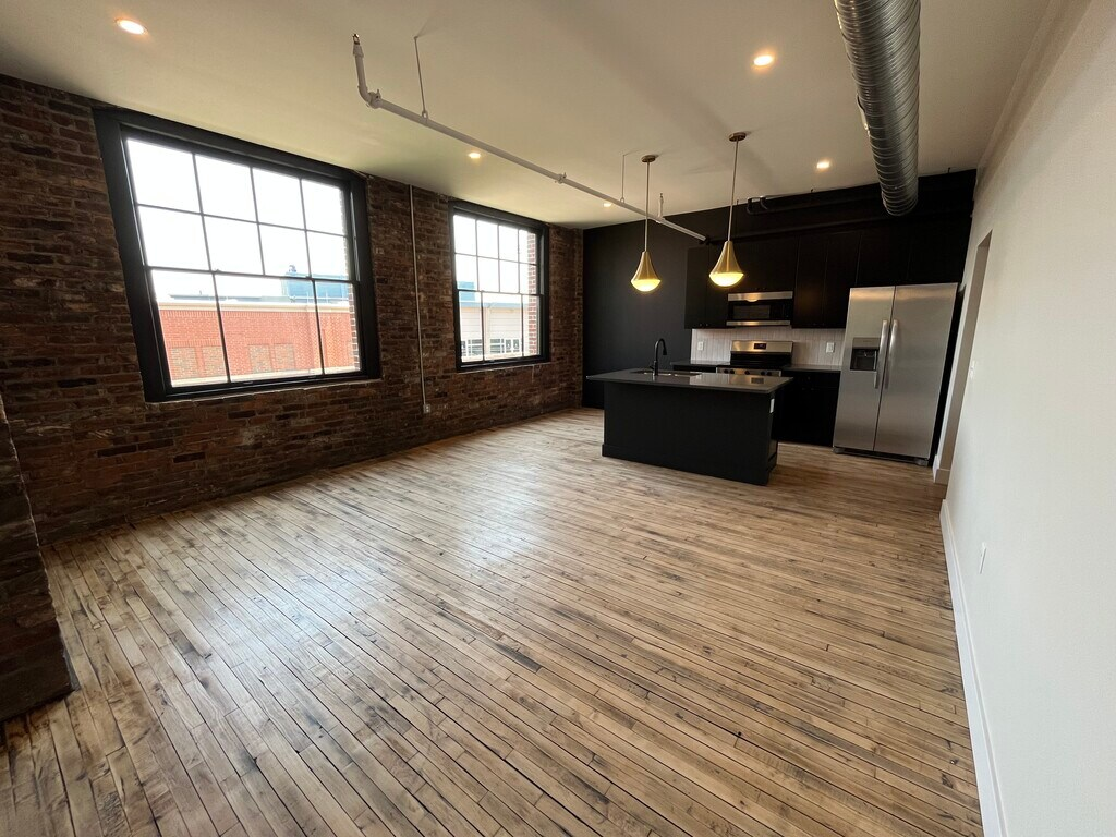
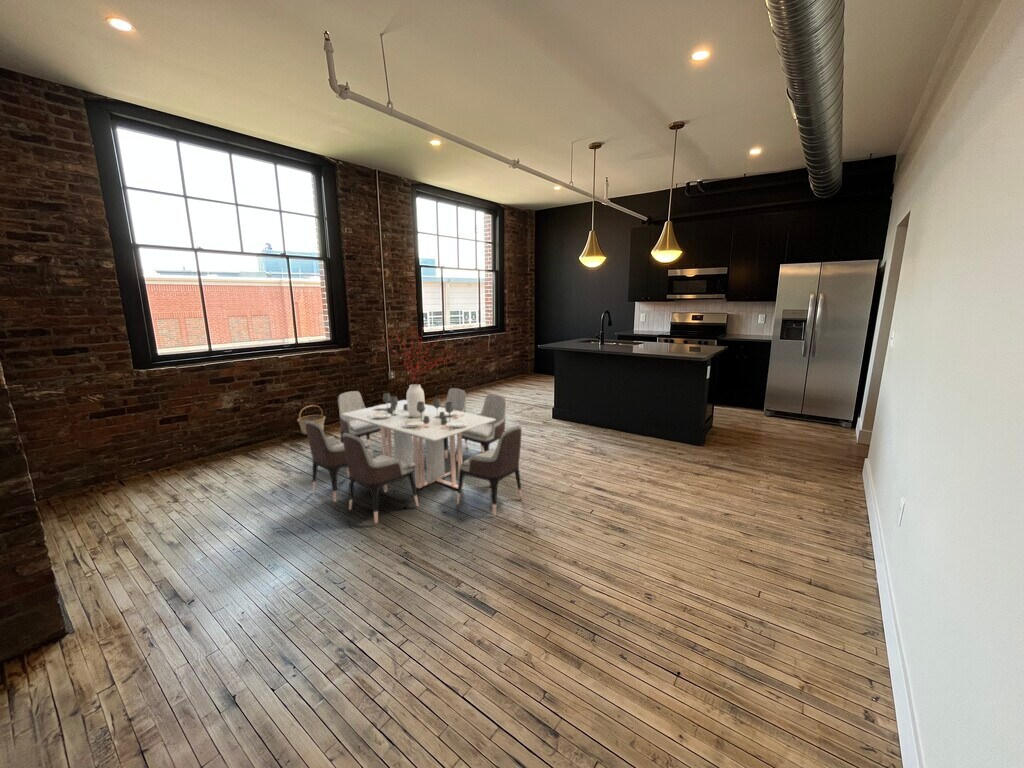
+ basket (311, 419)
+ dining table (415, 398)
